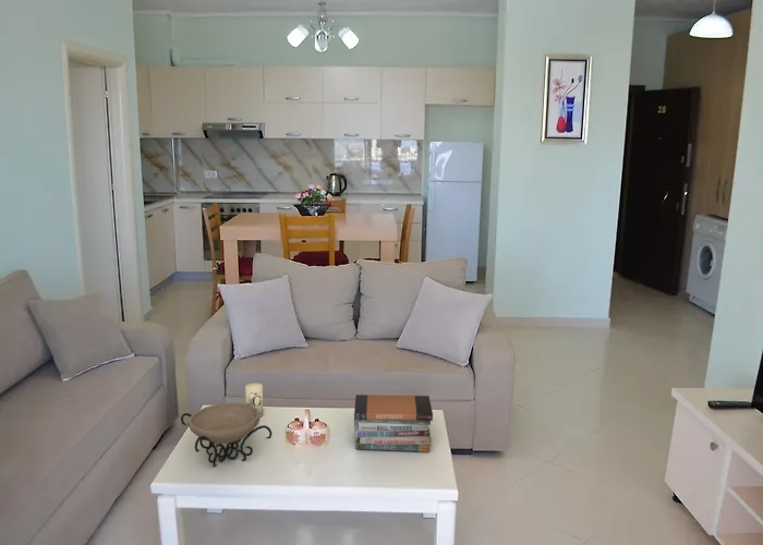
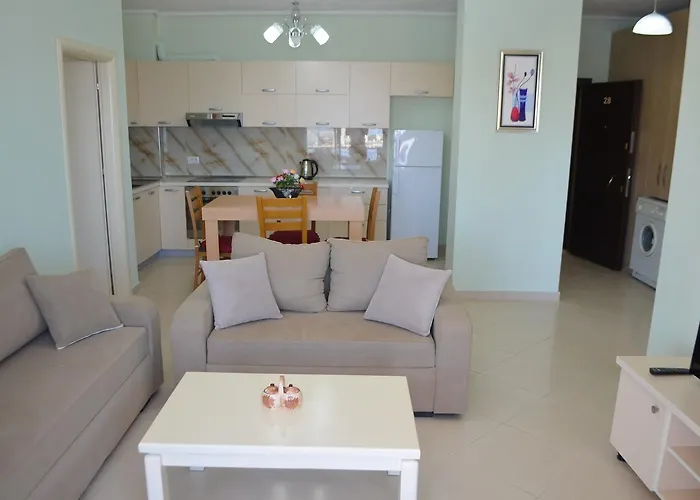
- decorative bowl (225, 437)
- candle (254, 400)
- book stack (391, 422)
